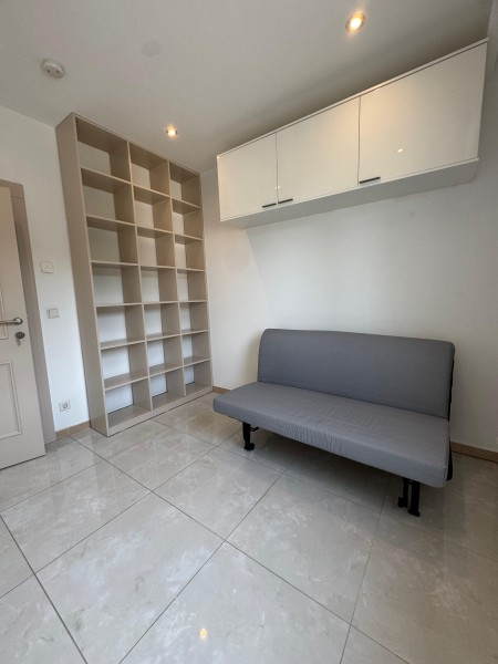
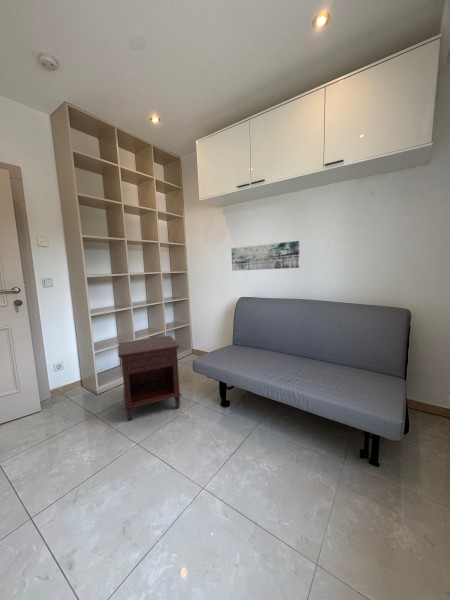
+ nightstand (150, 374)
+ wall art (262, 257)
